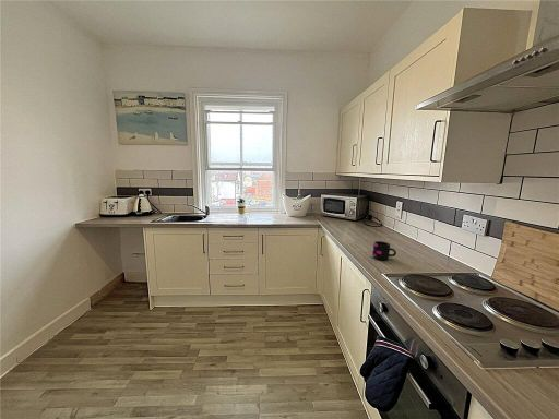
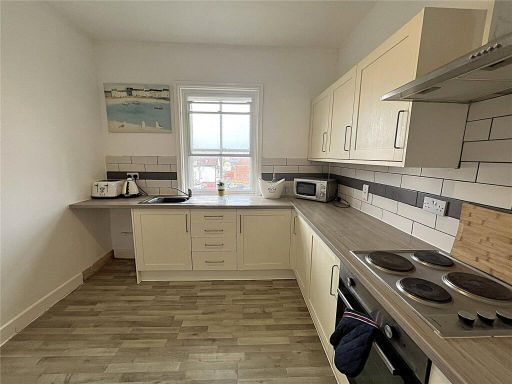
- mug (384, 250)
